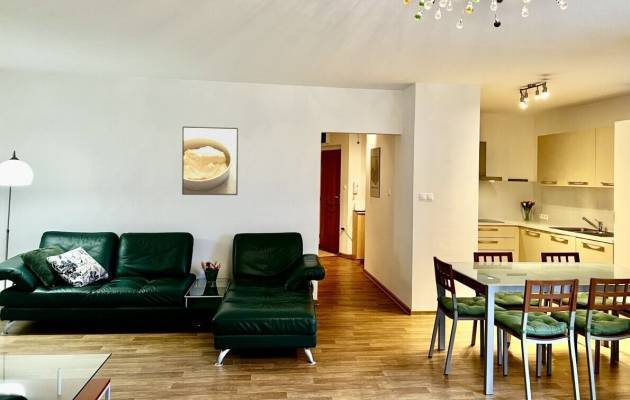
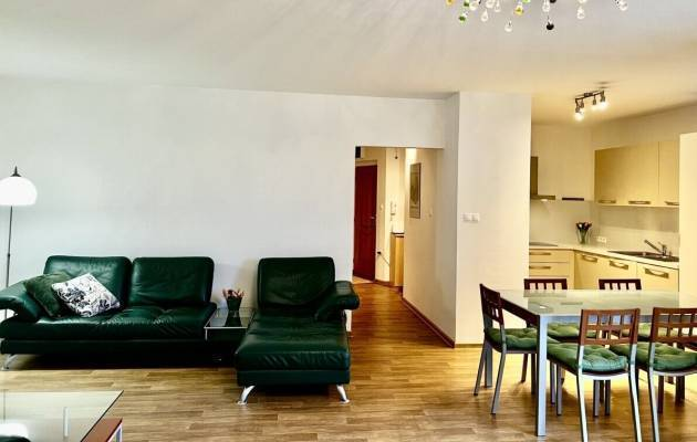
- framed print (210, 161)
